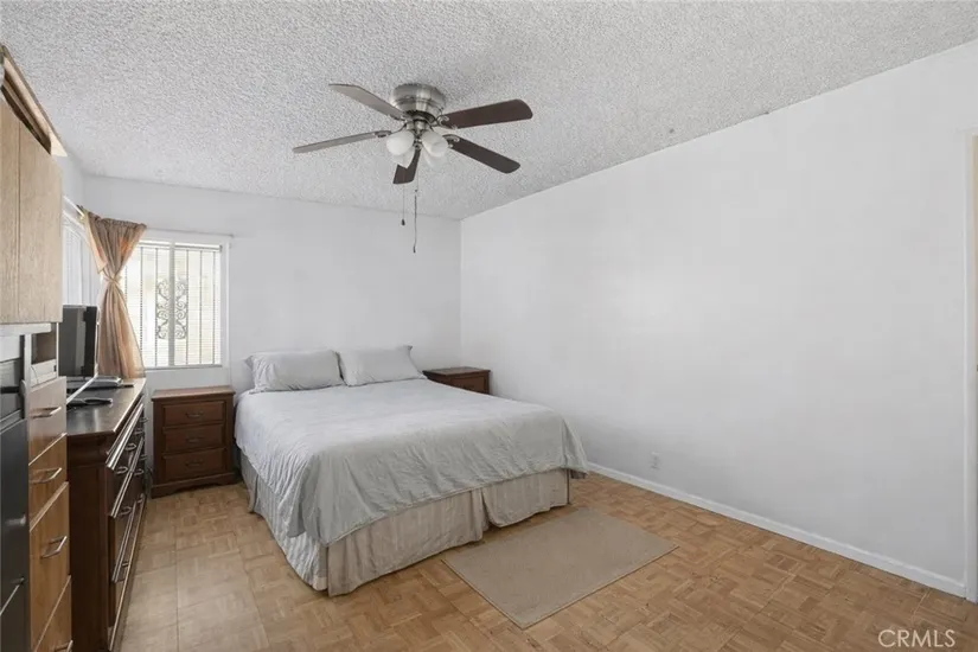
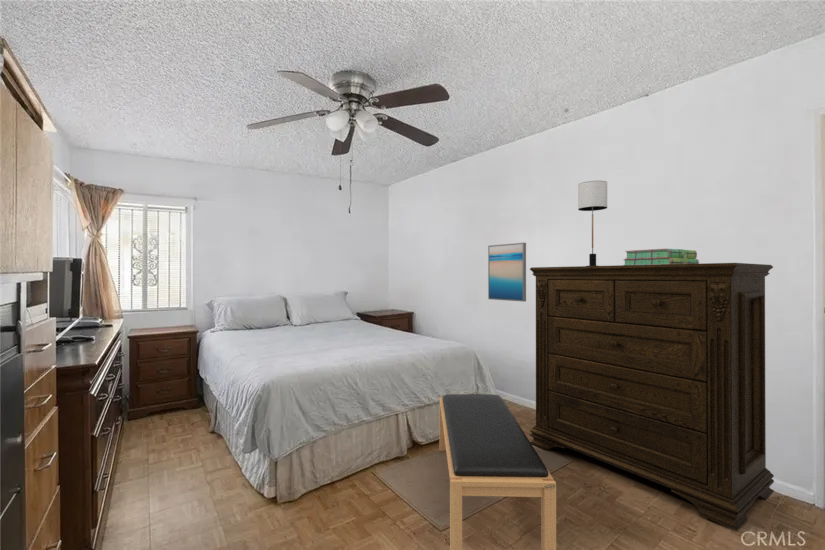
+ table lamp (592, 225)
+ wall art (506, 272)
+ stack of books (660, 257)
+ bench (482, 457)
+ dresser (636, 365)
